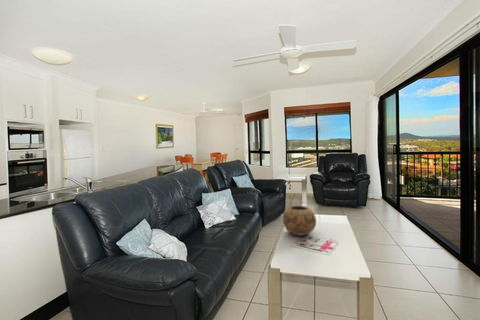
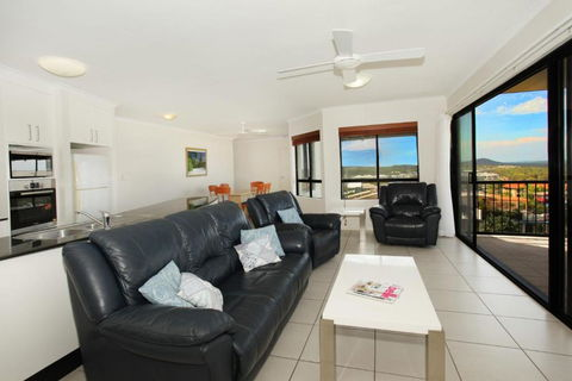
- decorative bowl (299, 220)
